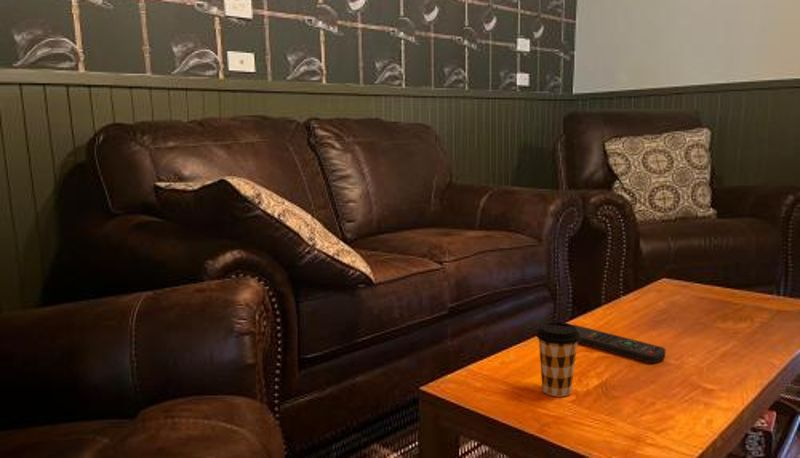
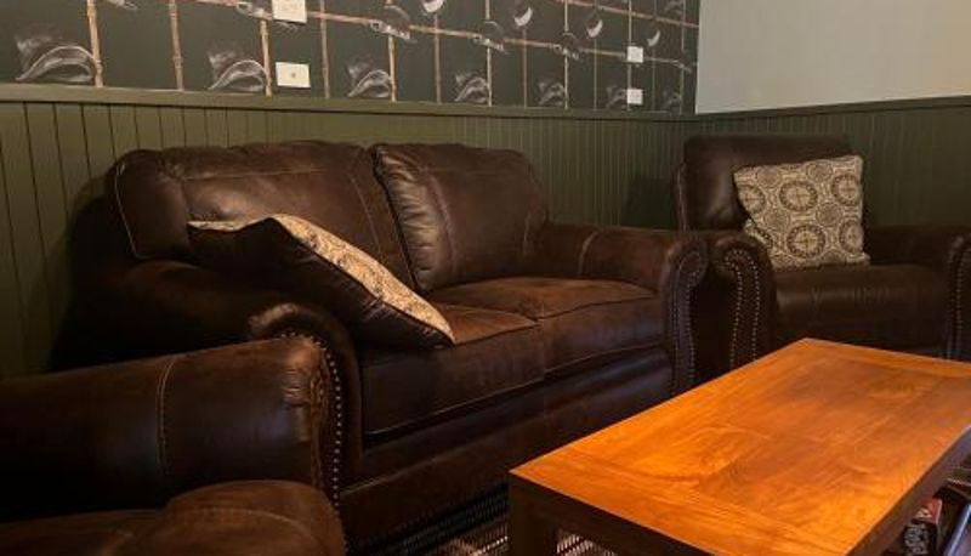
- remote control (609, 342)
- coffee cup (557, 359)
